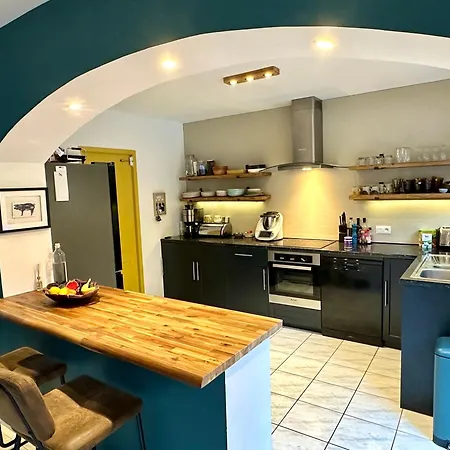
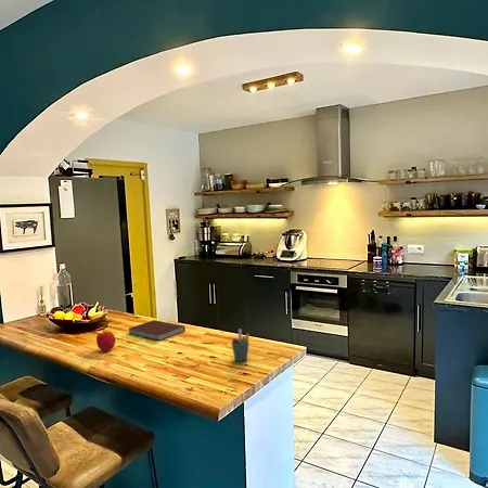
+ fruit (105, 339)
+ notebook (156, 330)
+ pen holder (240, 345)
